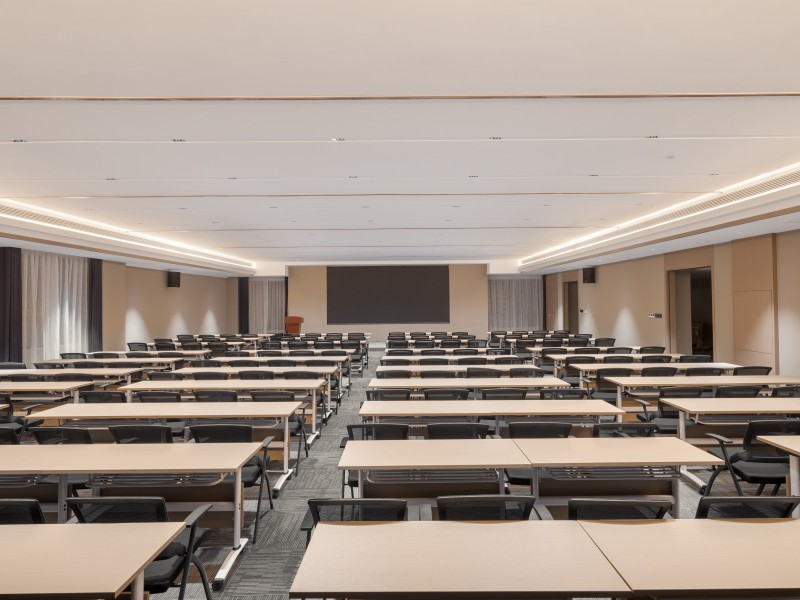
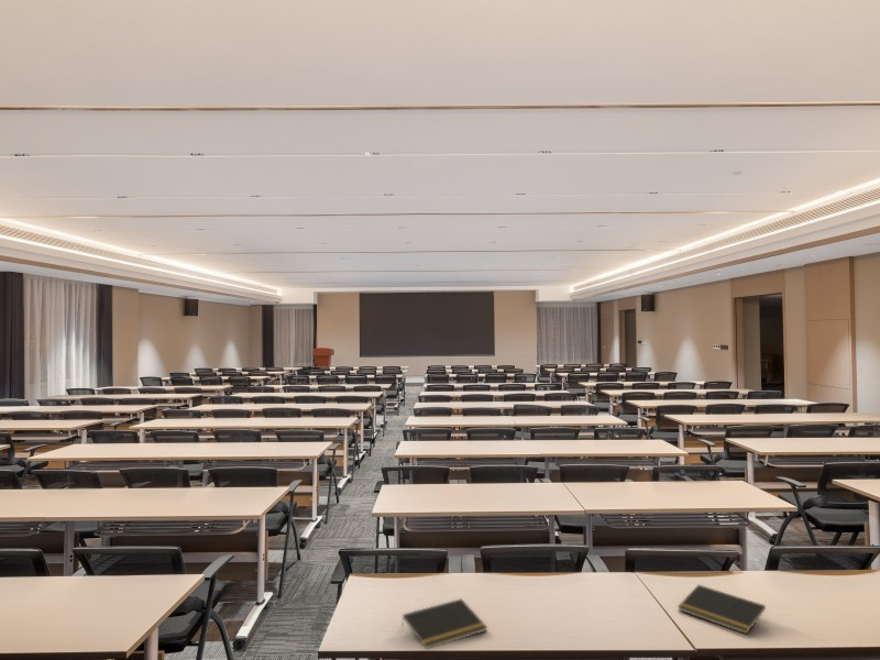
+ notepad (444, 622)
+ notepad (721, 607)
